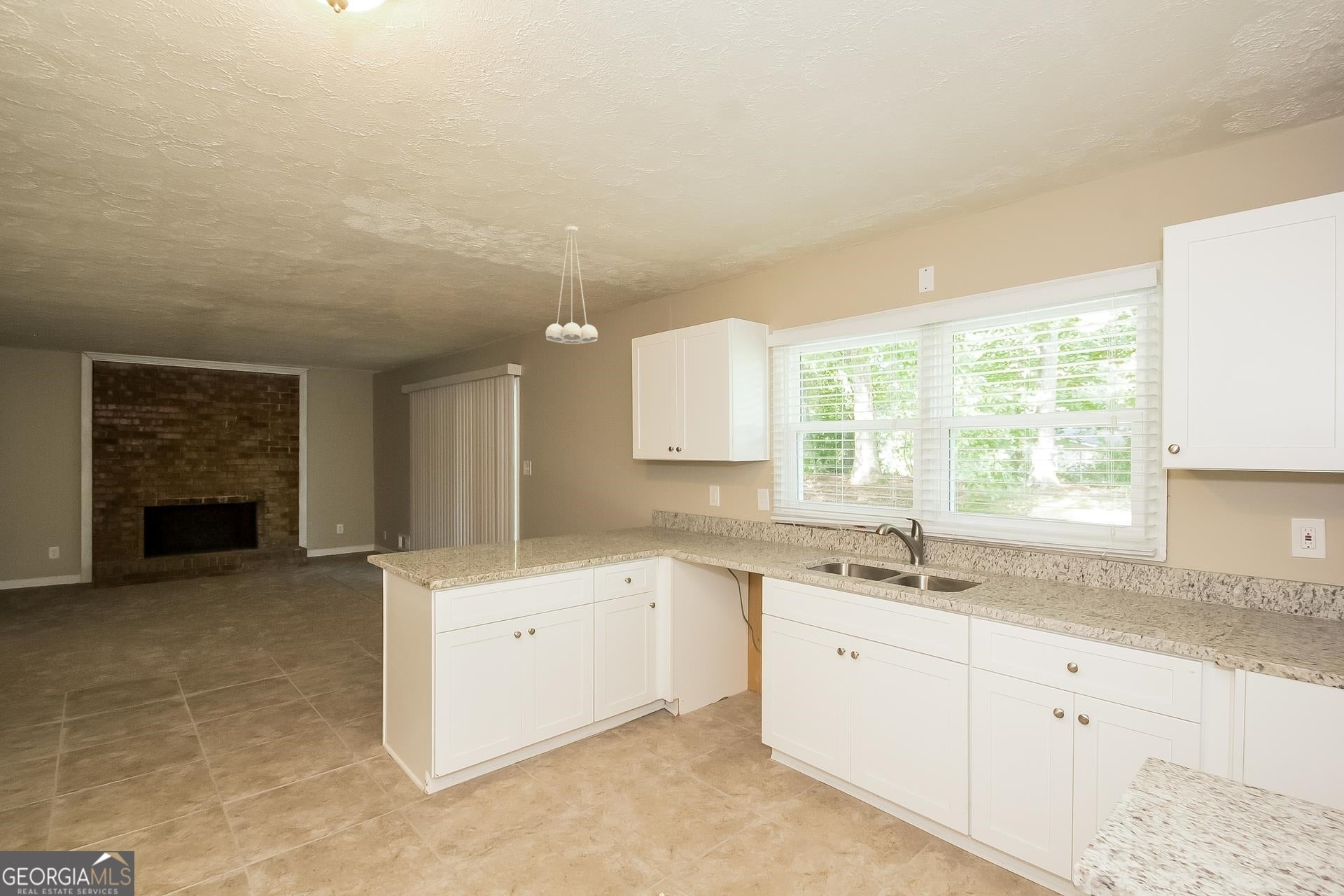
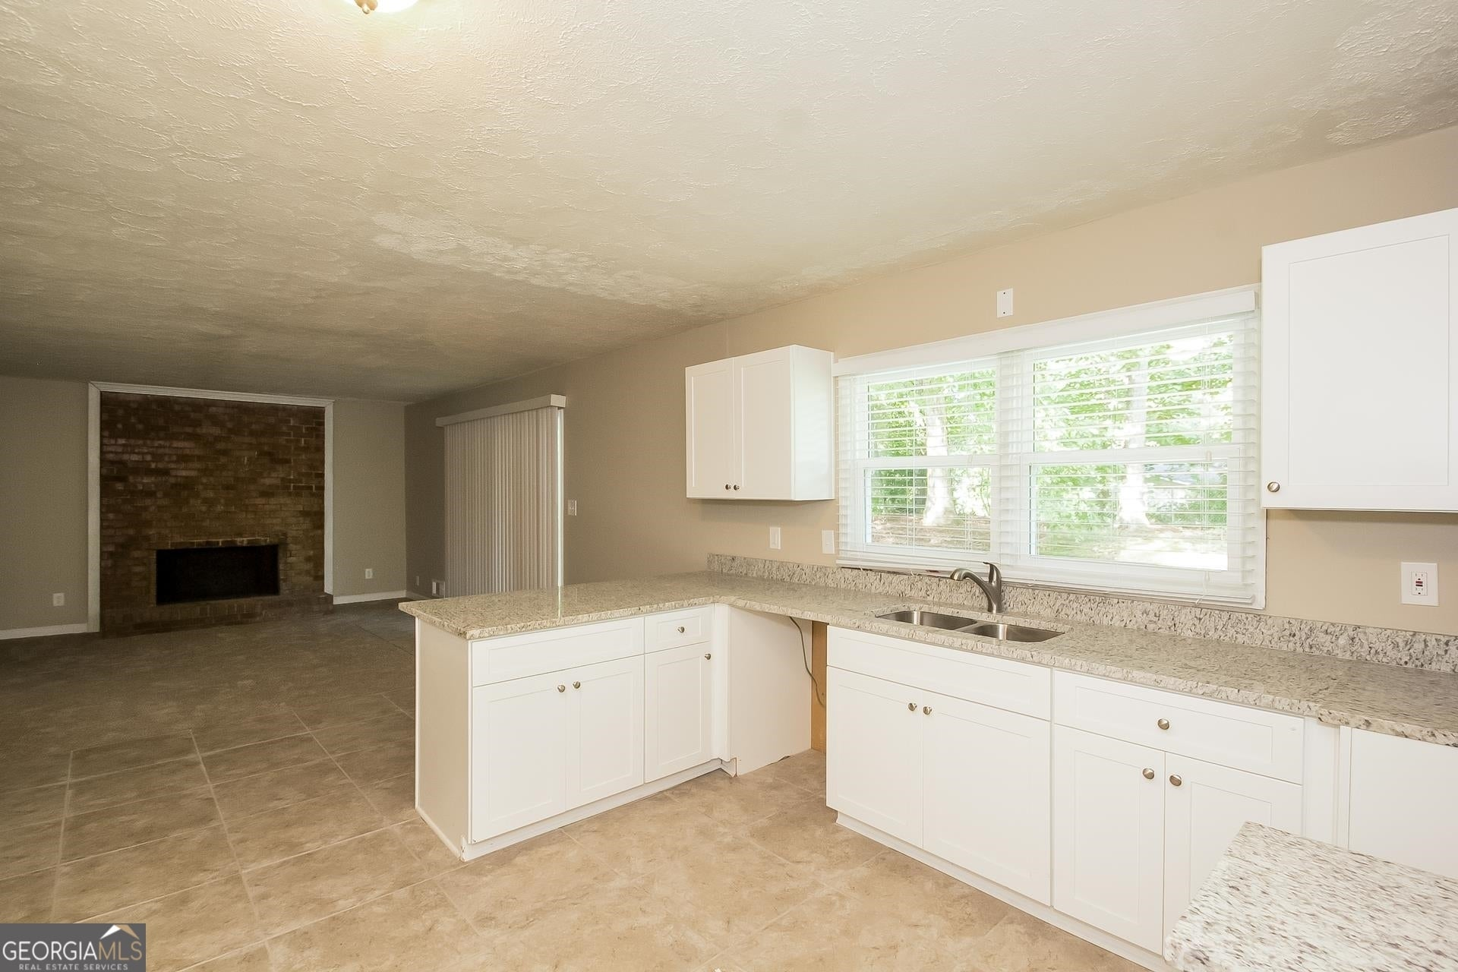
- pendant light (571, 285)
